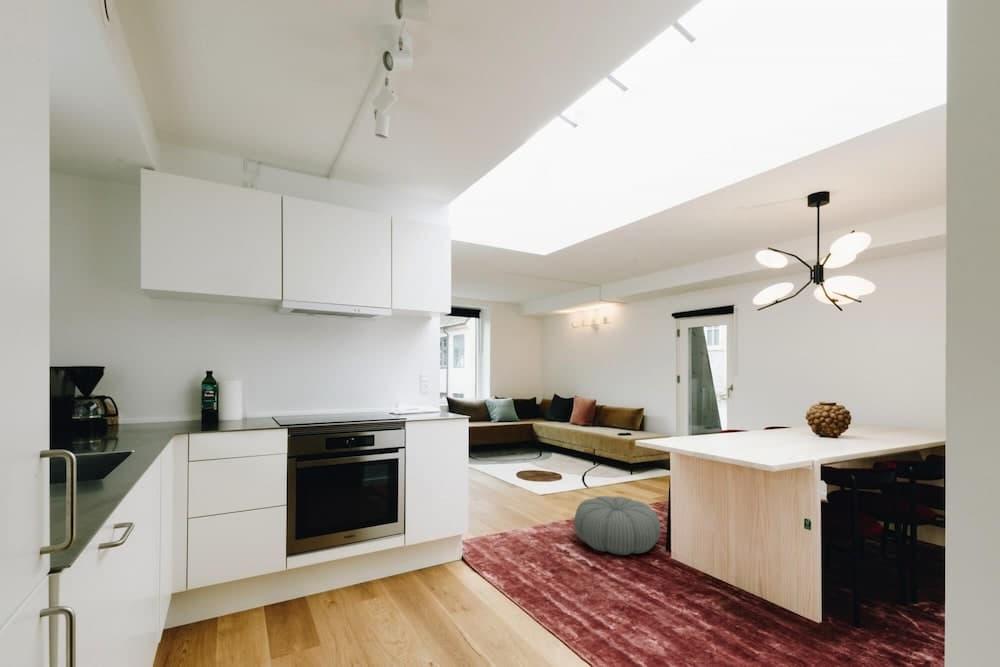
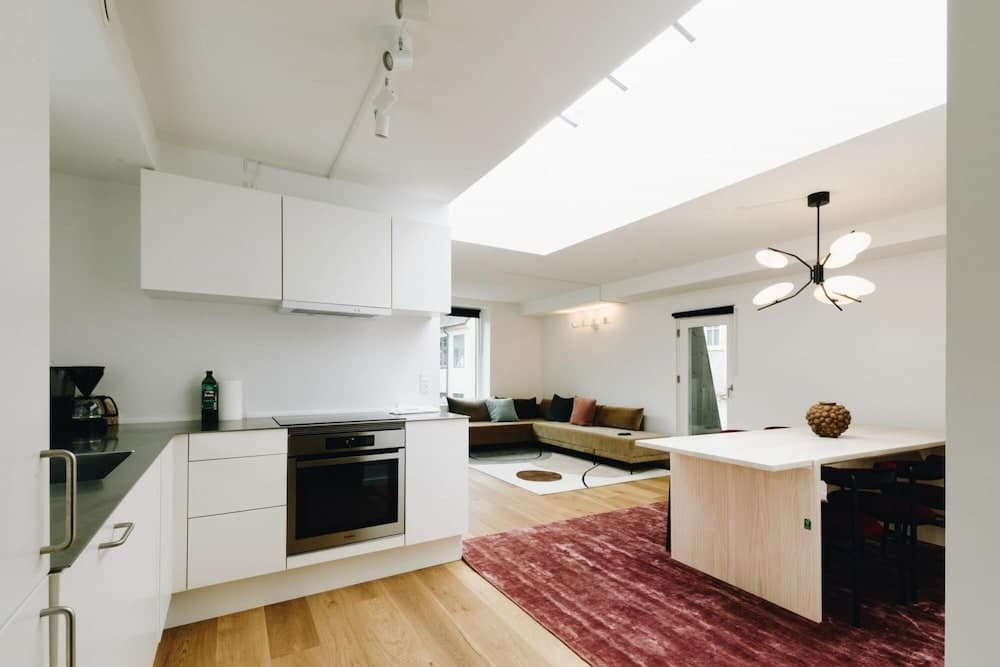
- pouf (616, 523)
